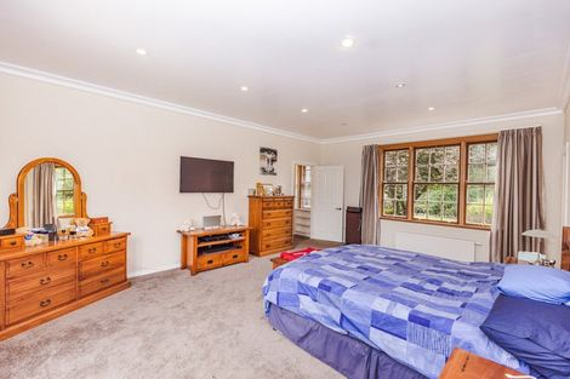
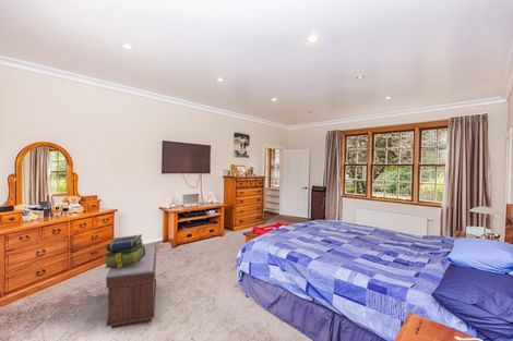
+ stack of books (128, 251)
+ bench (134, 281)
